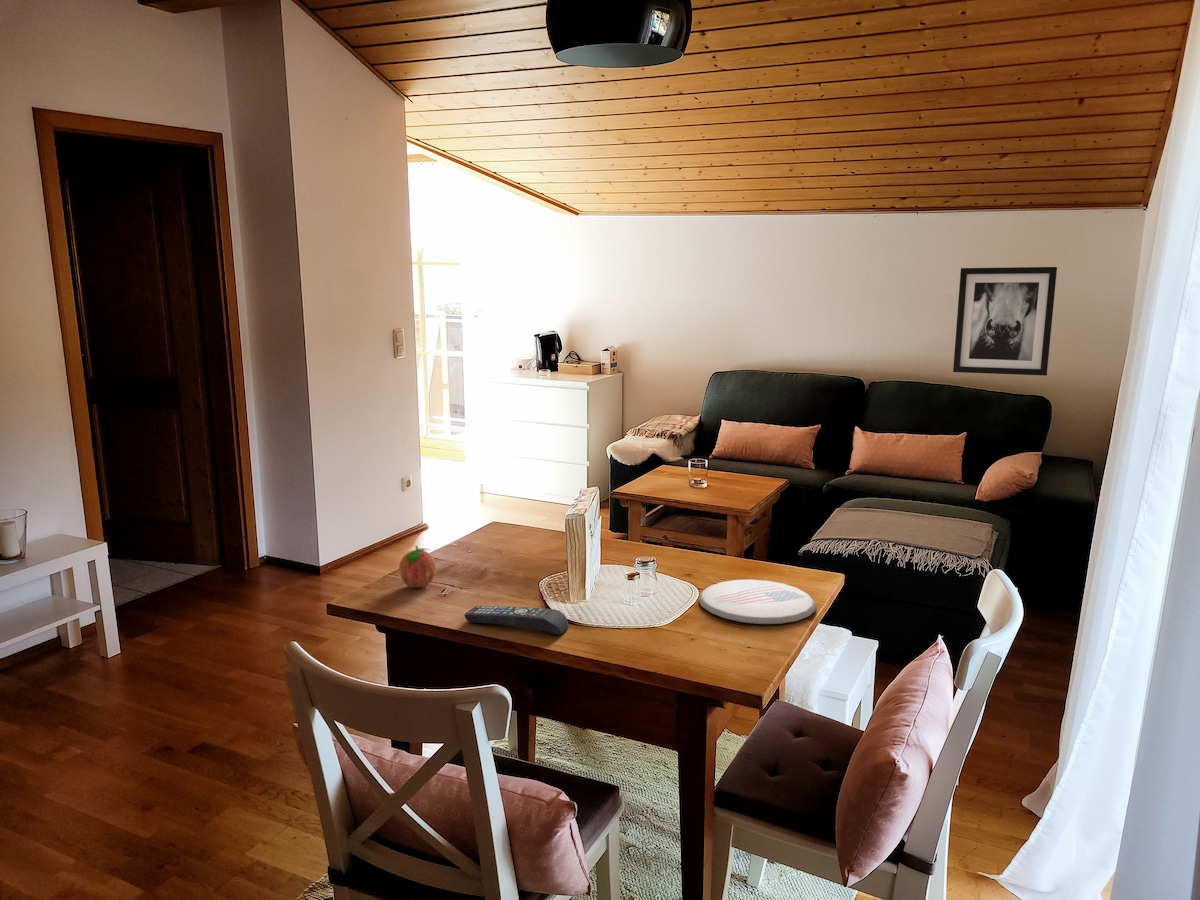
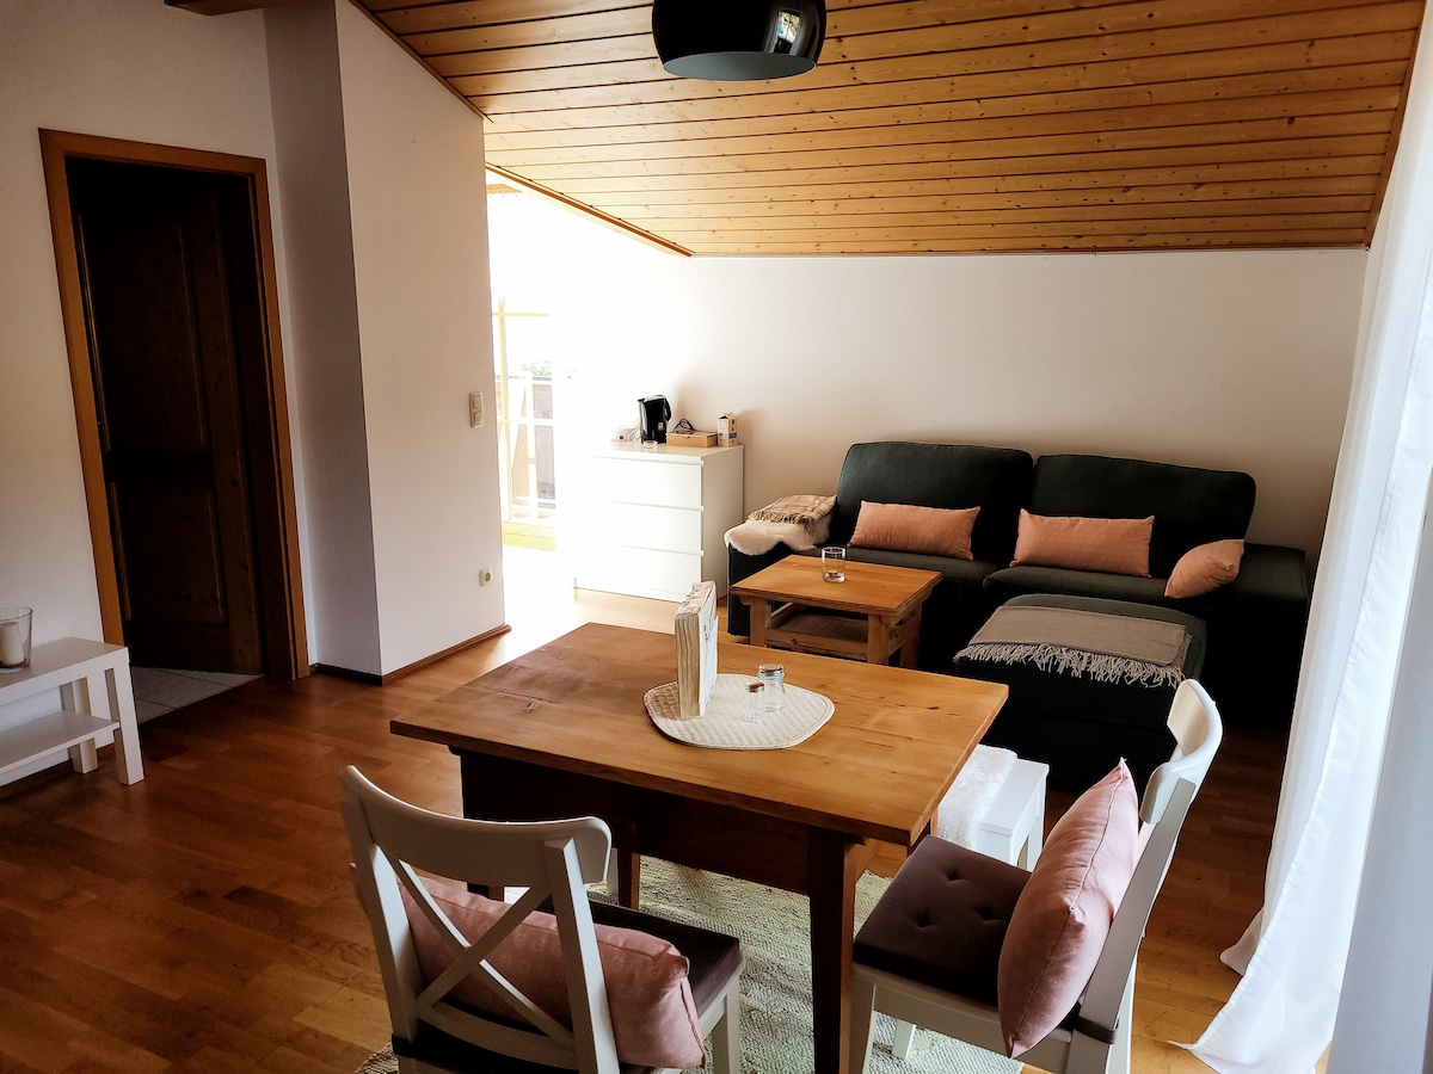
- remote control (516, 617)
- wall art (1003, 321)
- plate (756, 599)
- fruit (417, 565)
